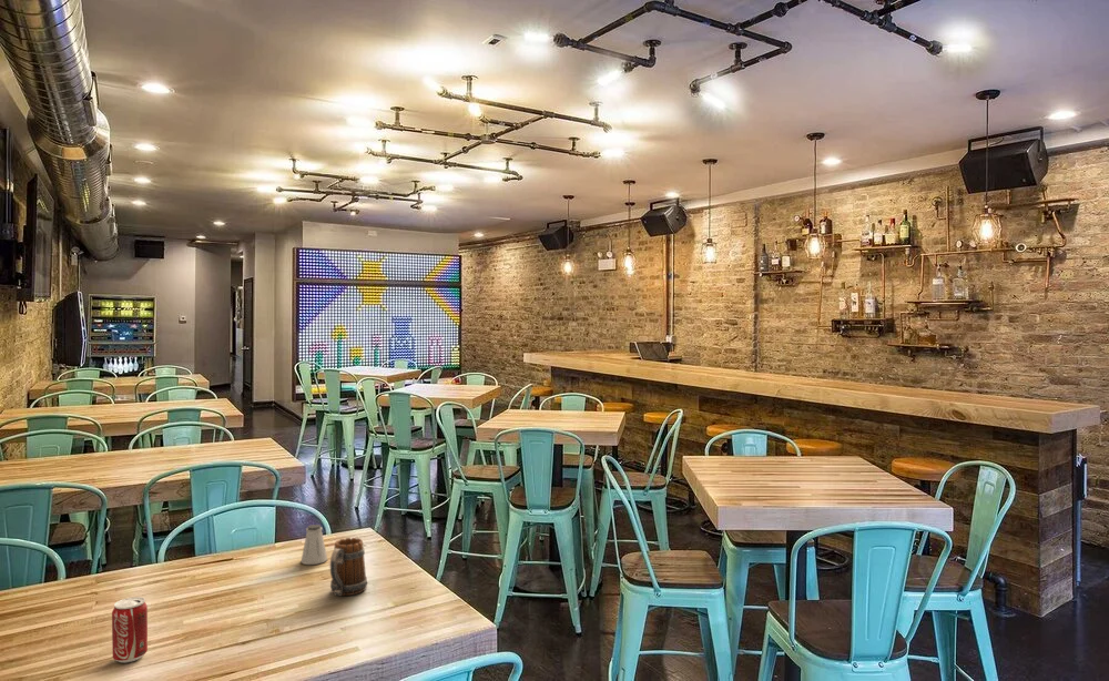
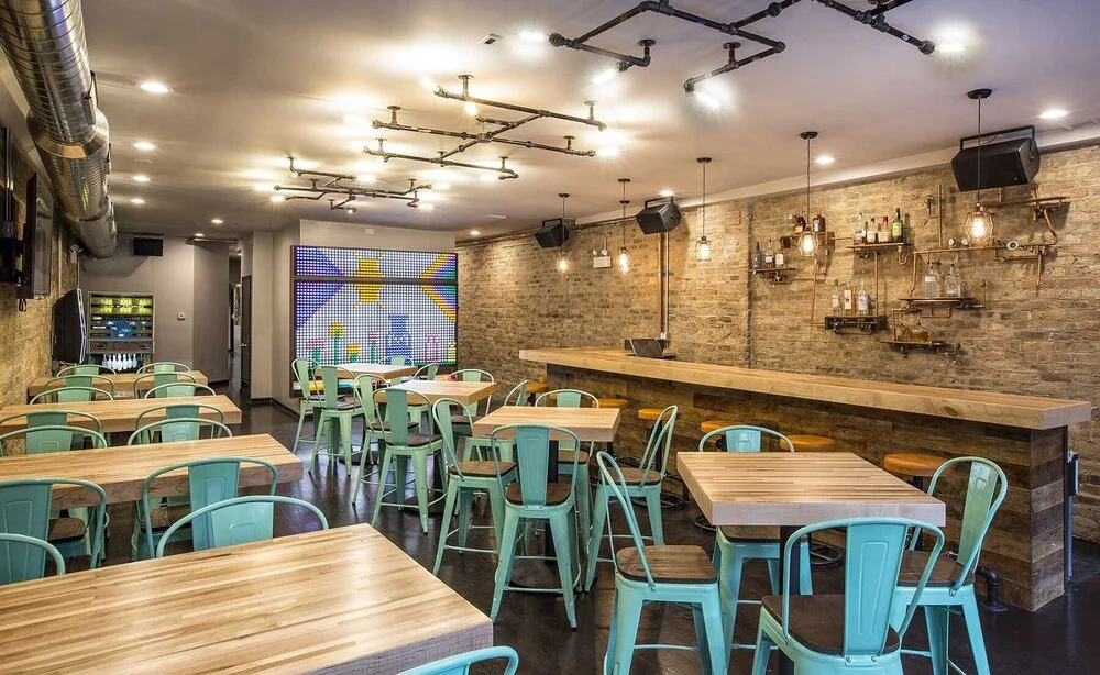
- beer mug (345, 568)
- beverage can (130, 628)
- saltshaker (314, 542)
